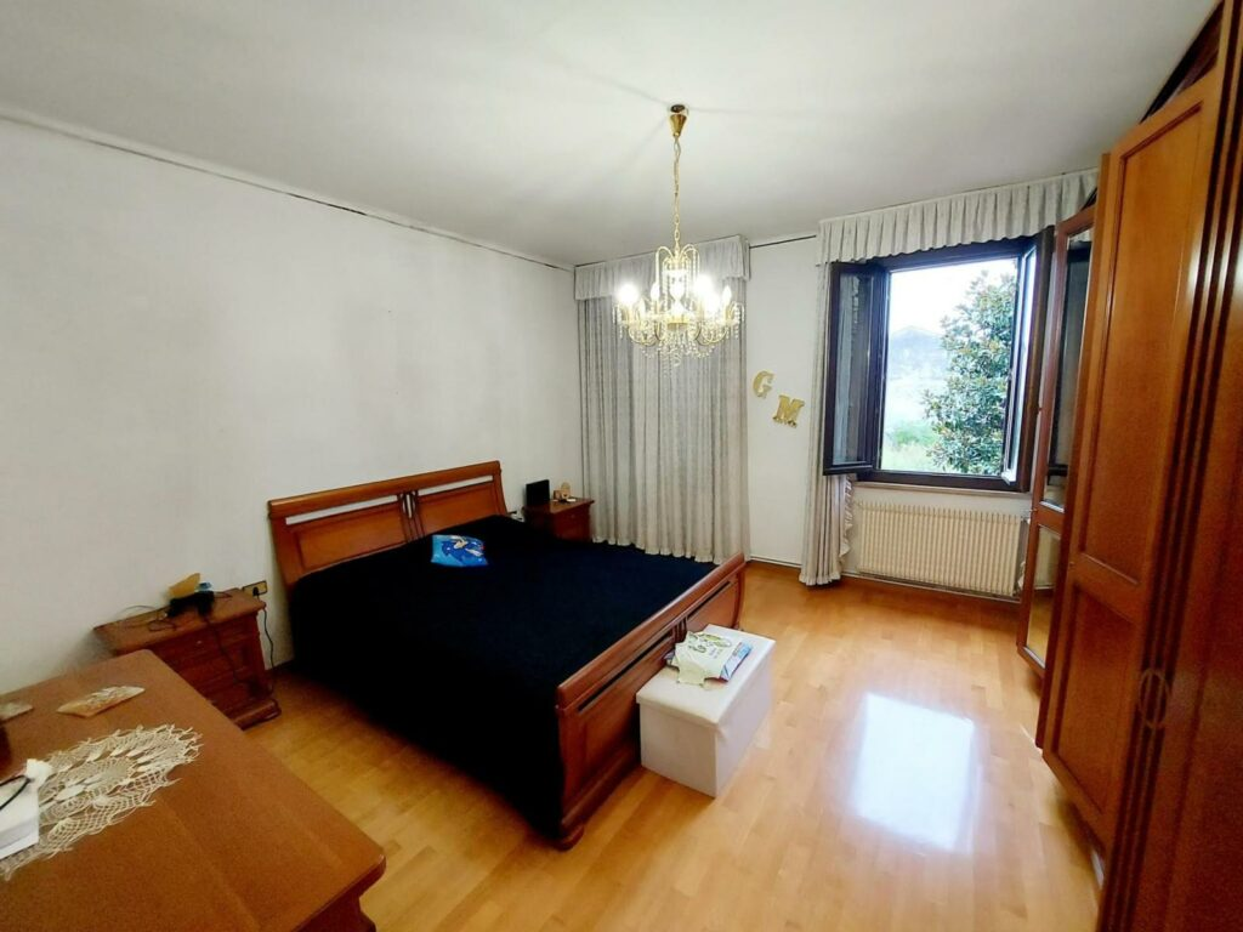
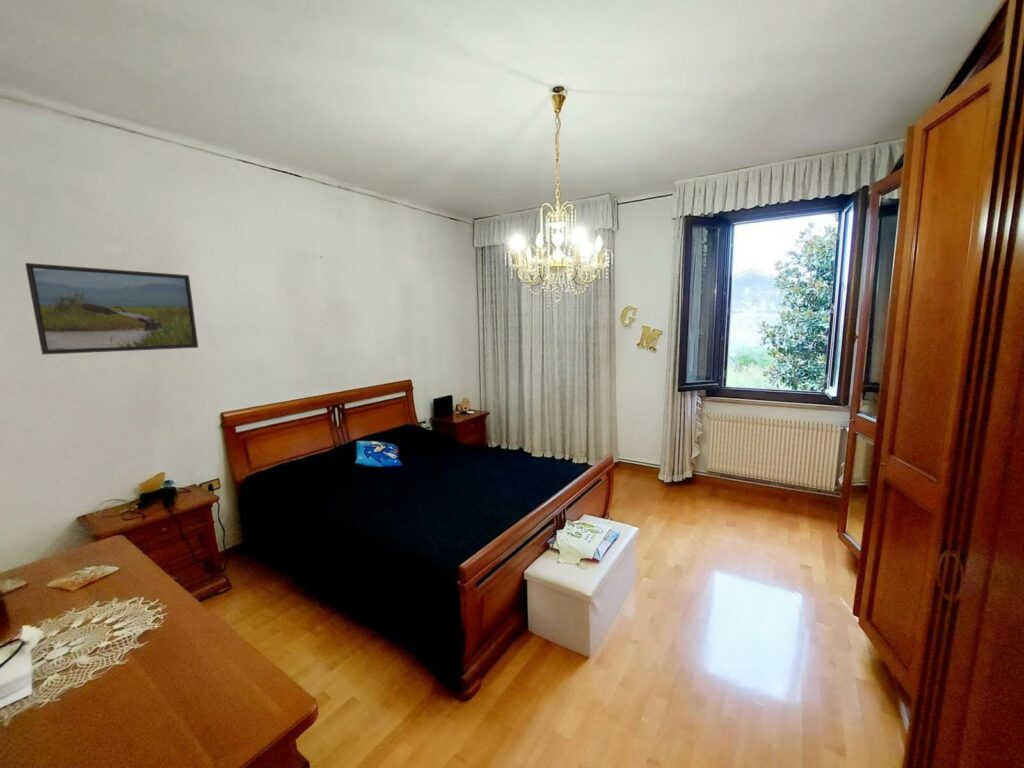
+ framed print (122, 310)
